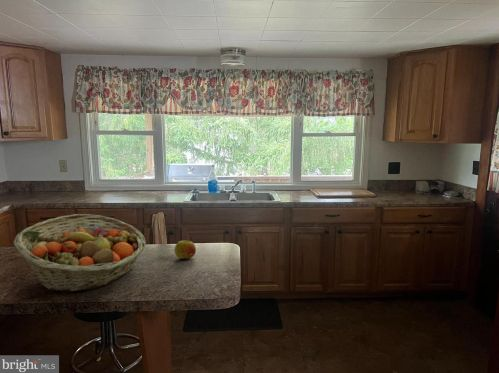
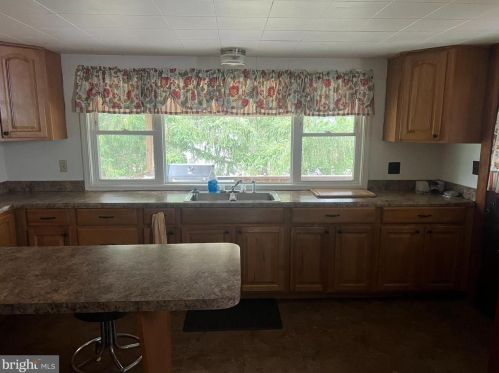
- fruit (185, 249)
- fruit basket (86, 248)
